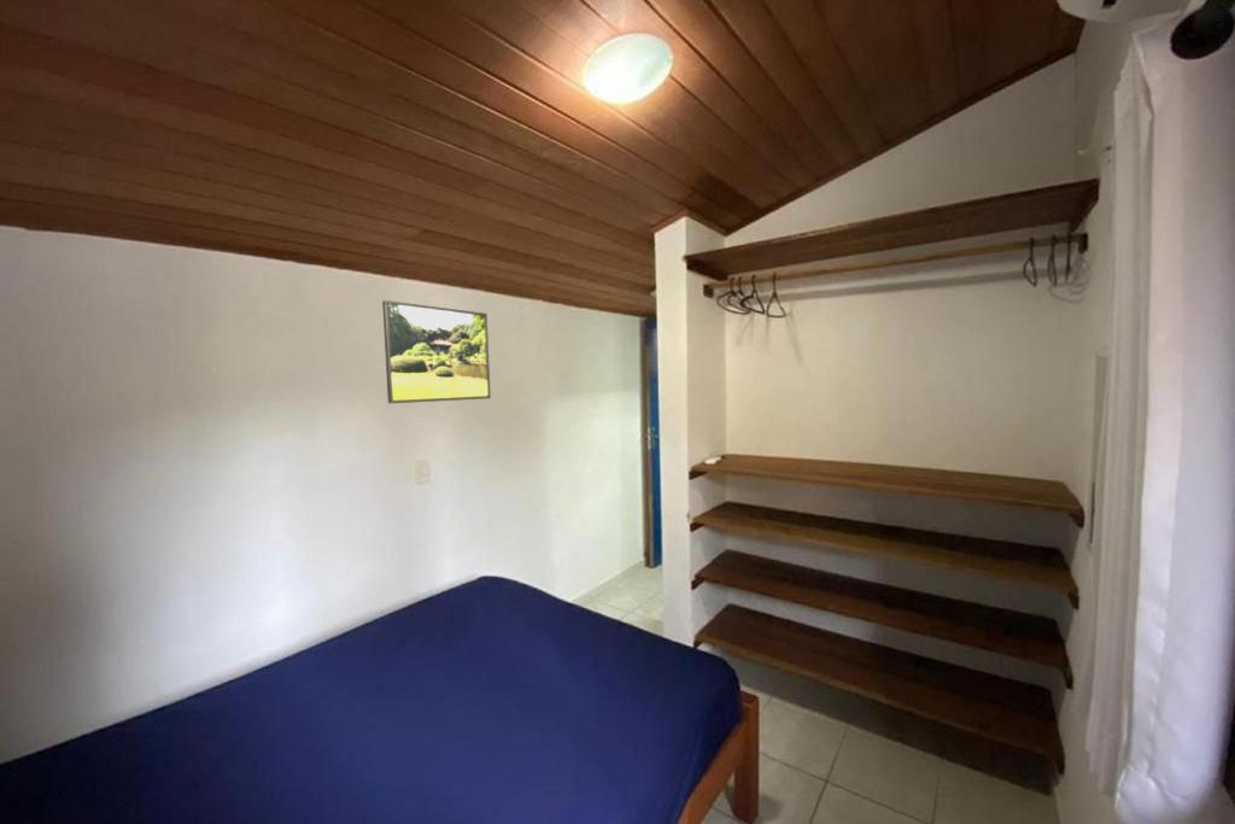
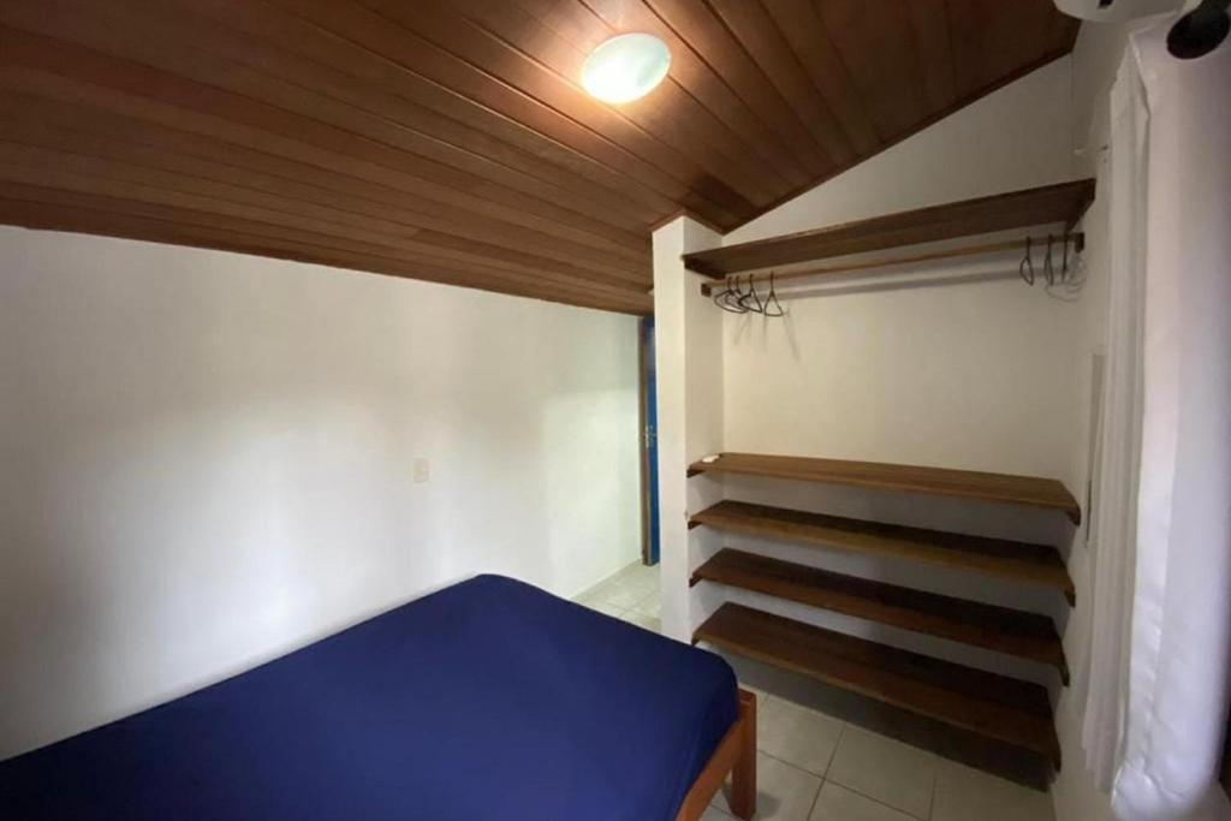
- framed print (441, 353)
